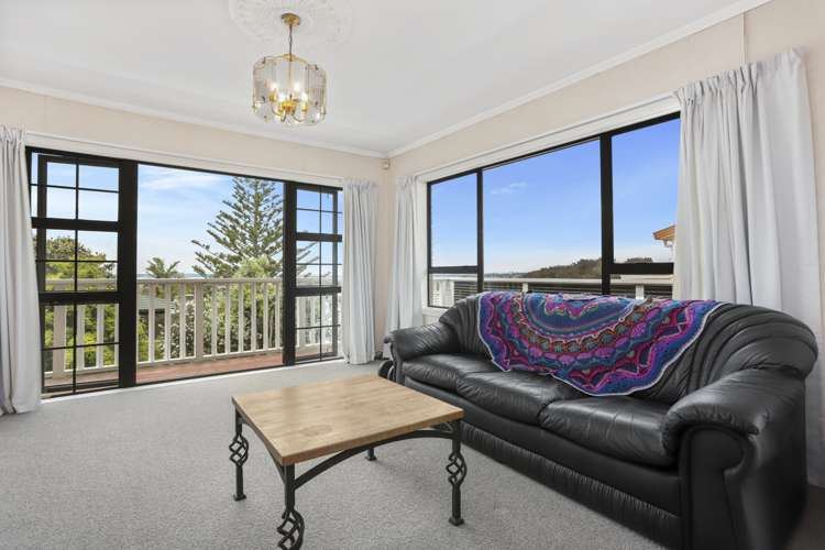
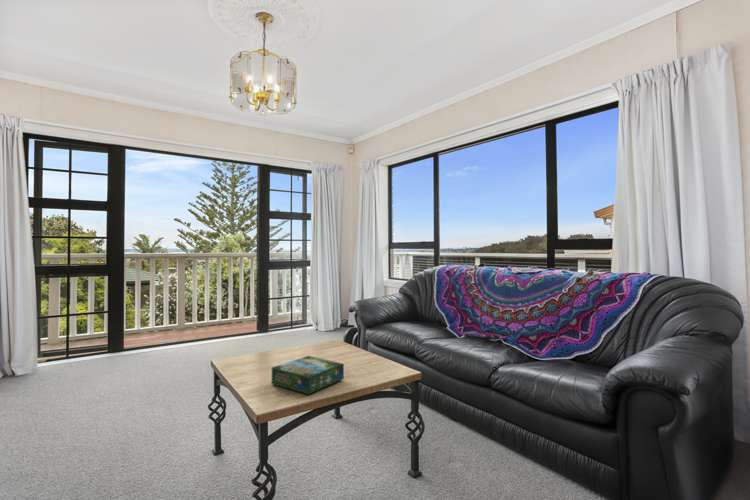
+ board game (308, 373)
